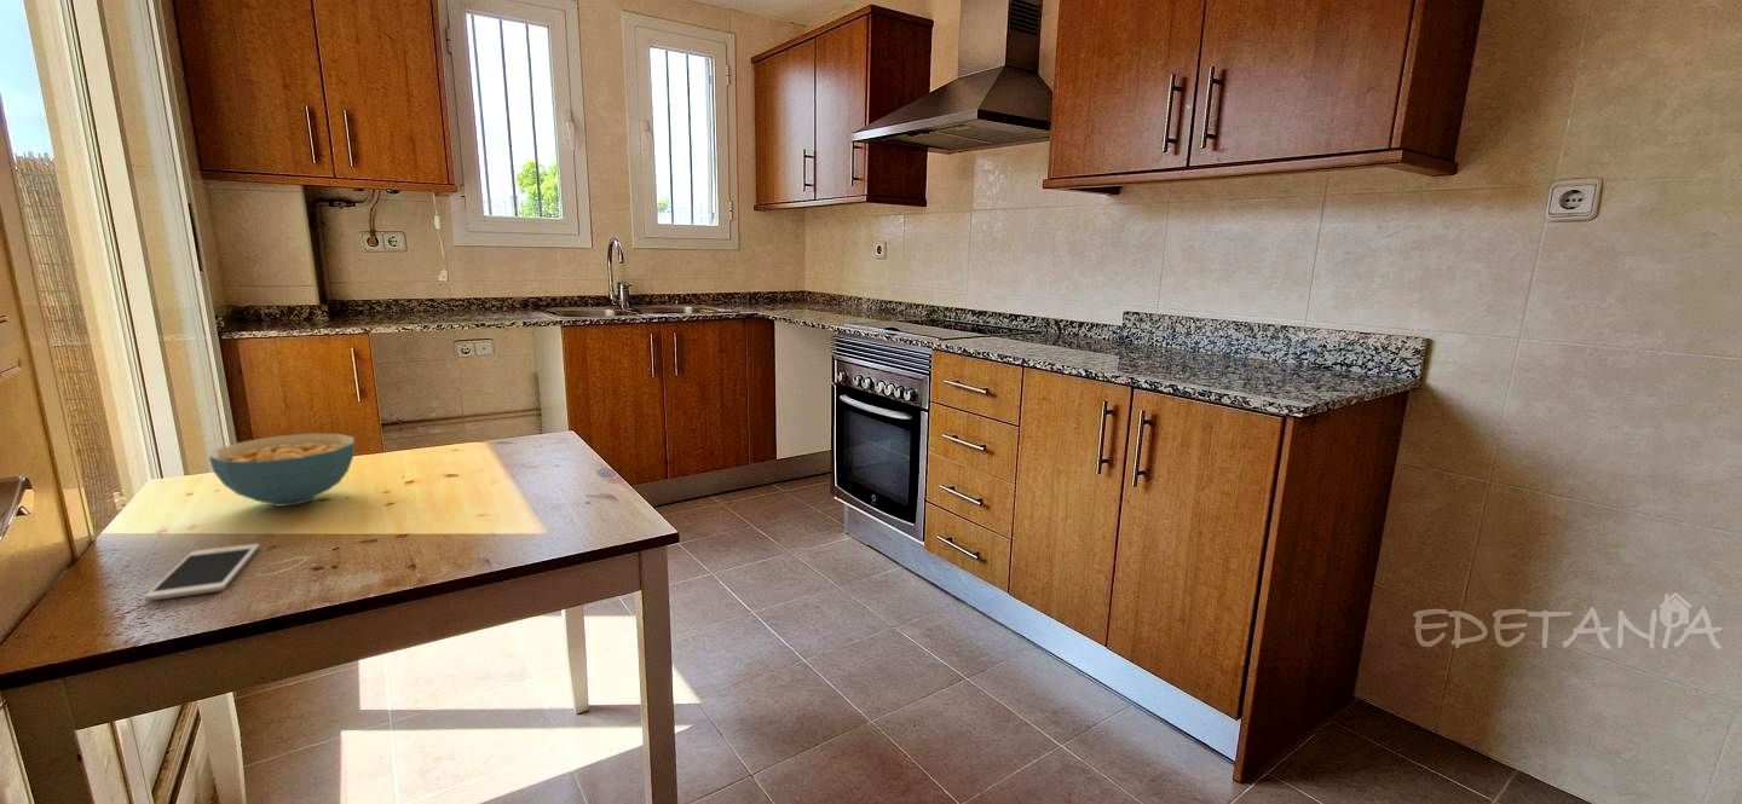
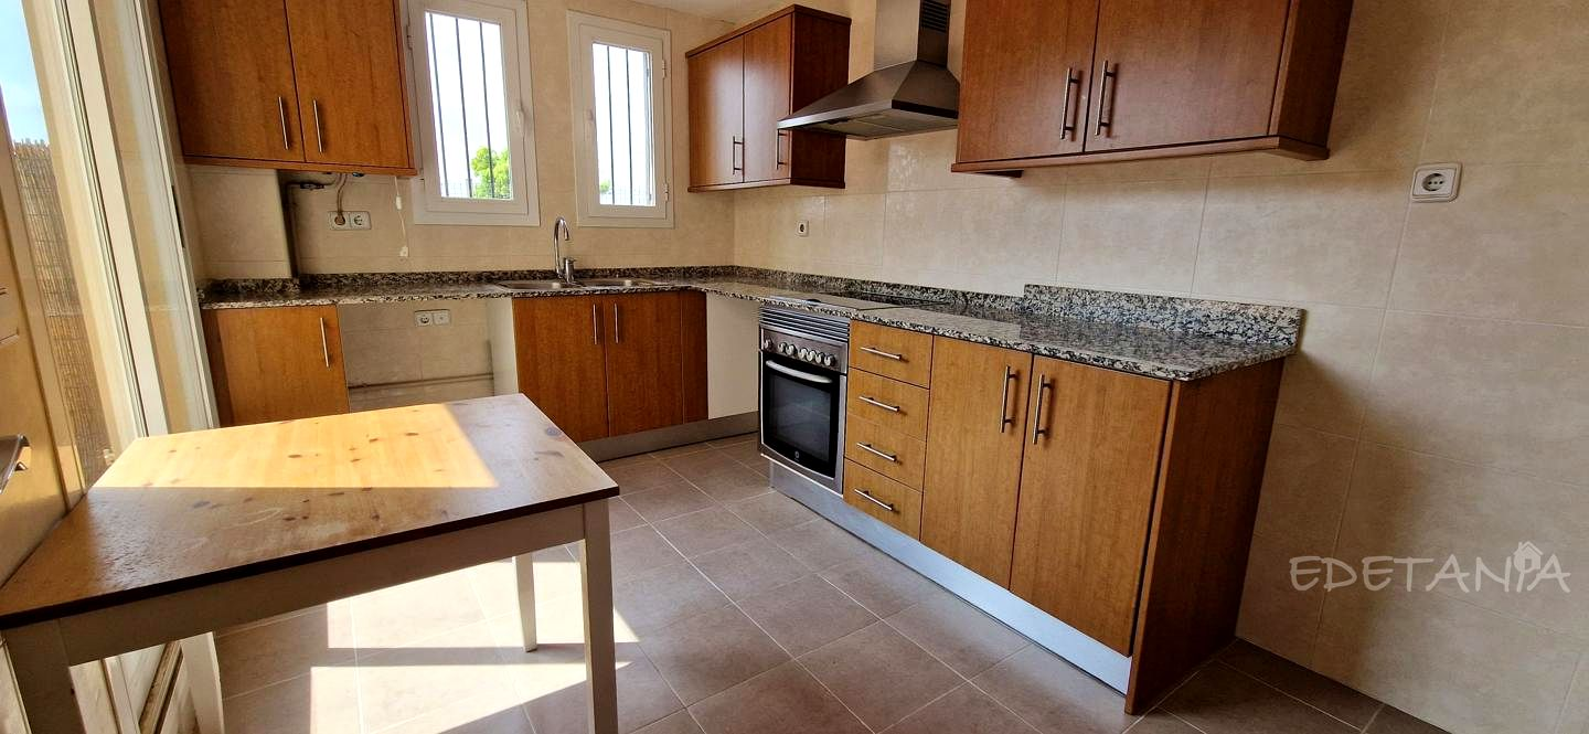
- cereal bowl (289, 473)
- cell phone (206, 569)
